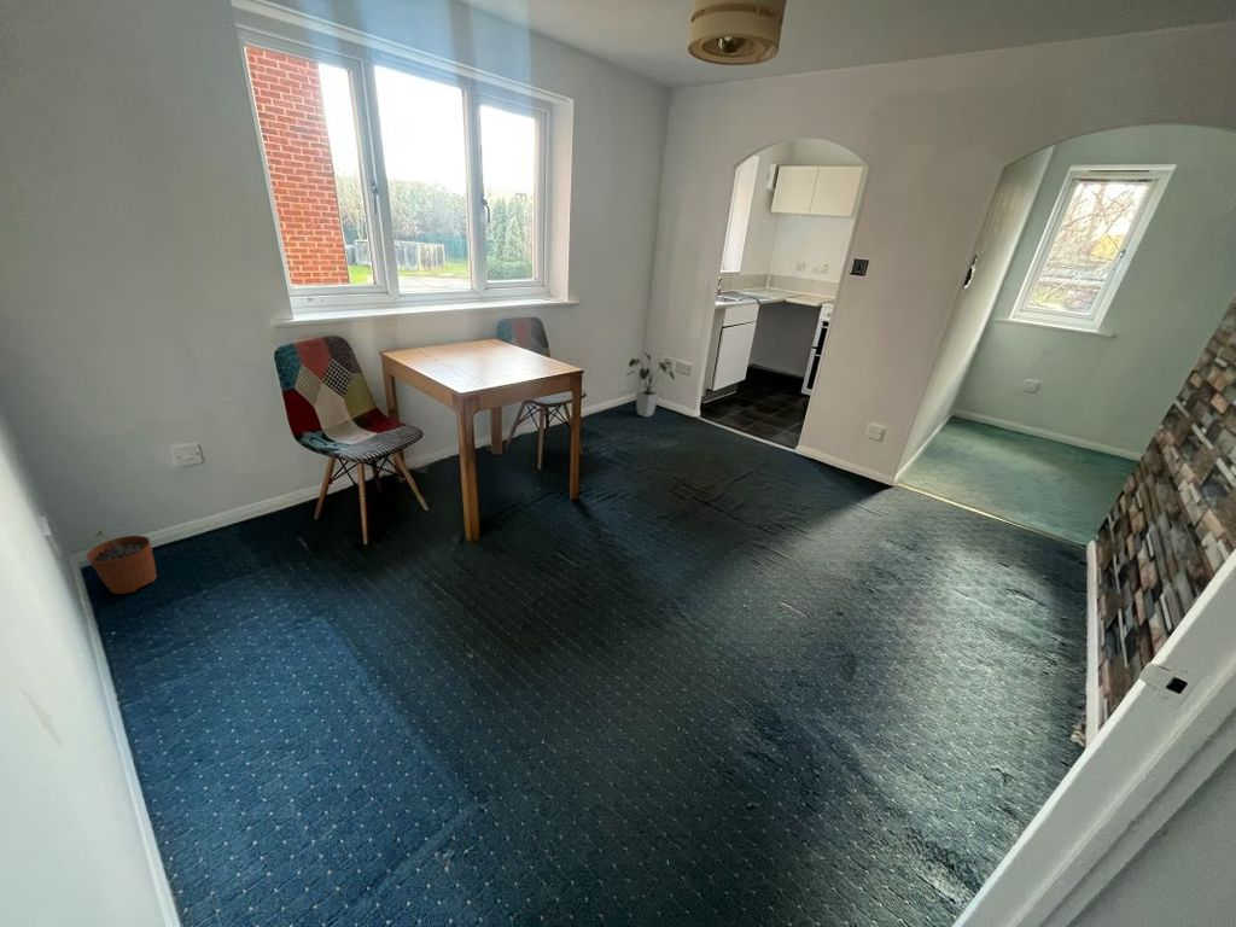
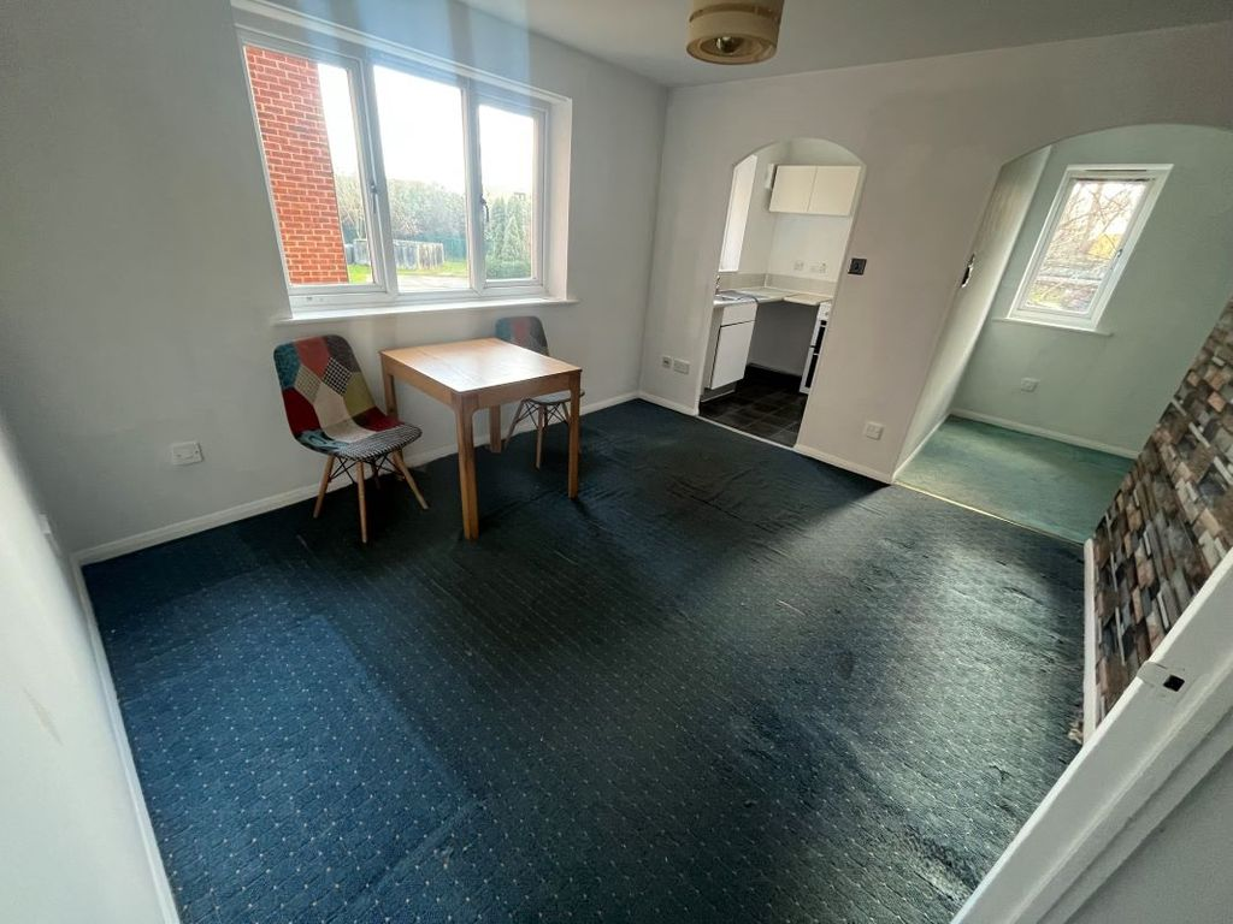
- plant pot (122, 556)
- house plant (649, 385)
